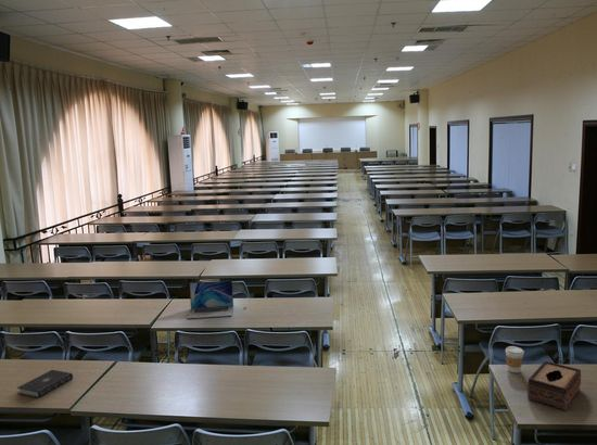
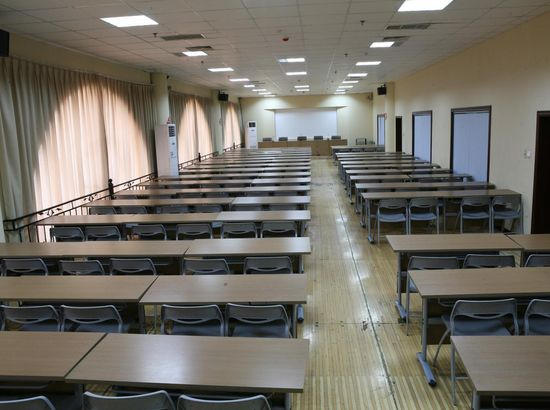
- laptop (209, 298)
- coffee cup (513, 359)
- book (46, 382)
- tissue box (554, 384)
